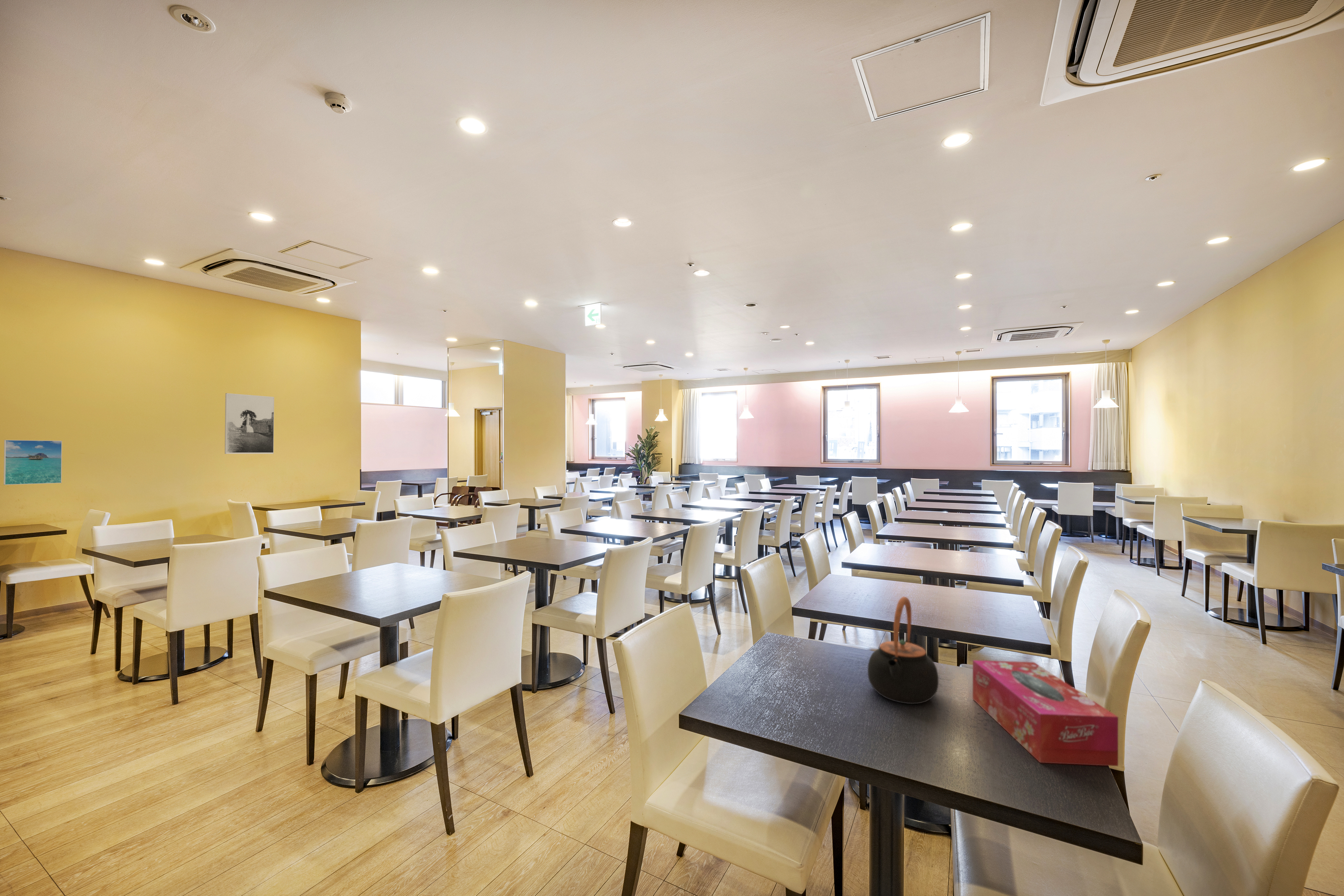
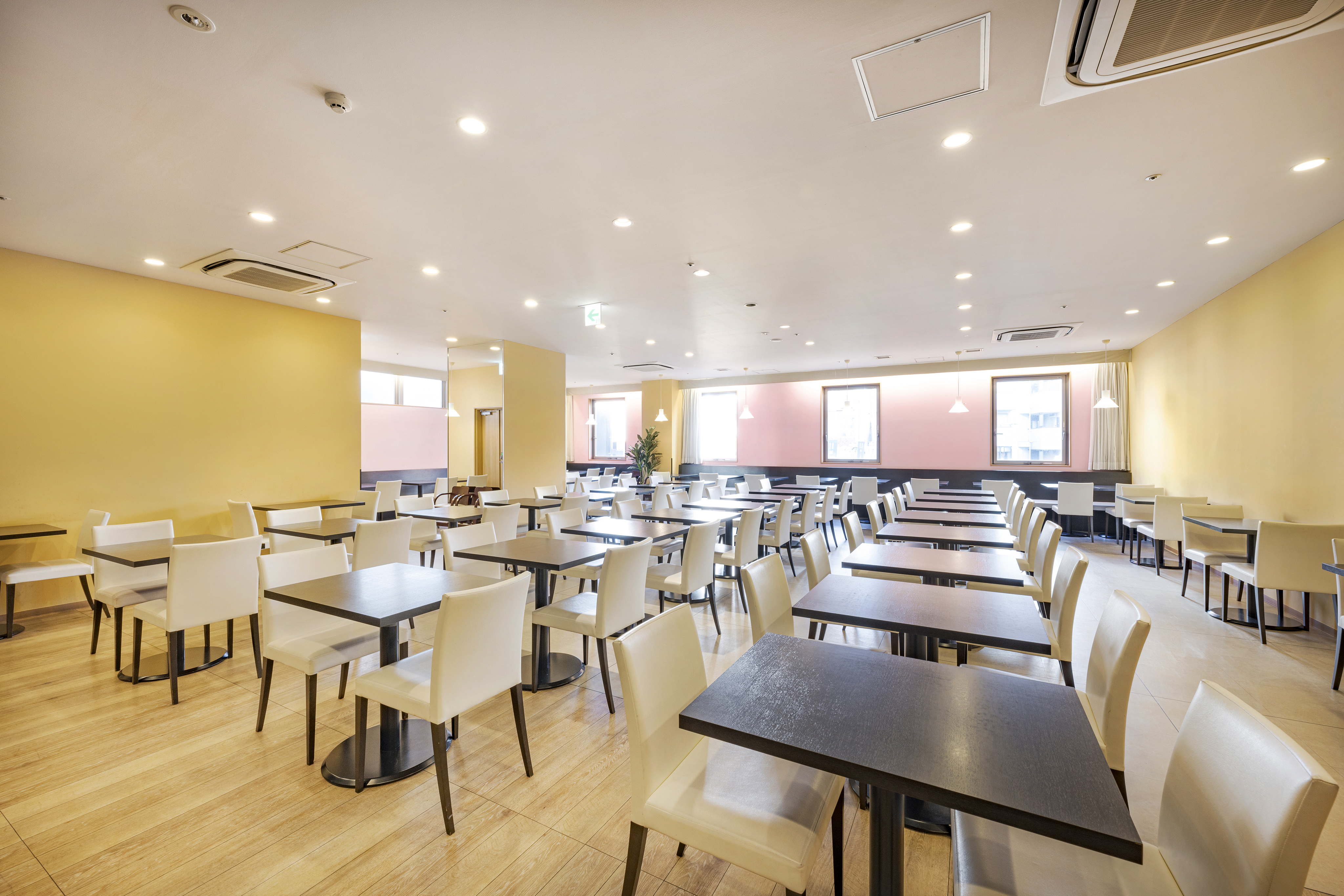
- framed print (33, 462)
- tissue box (1037, 707)
- teapot (901, 647)
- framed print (250, 424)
